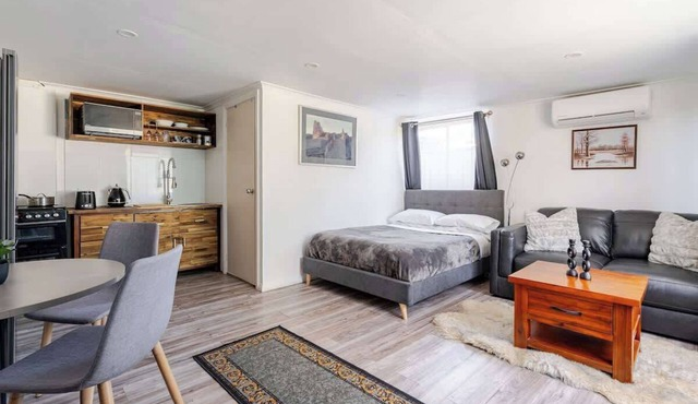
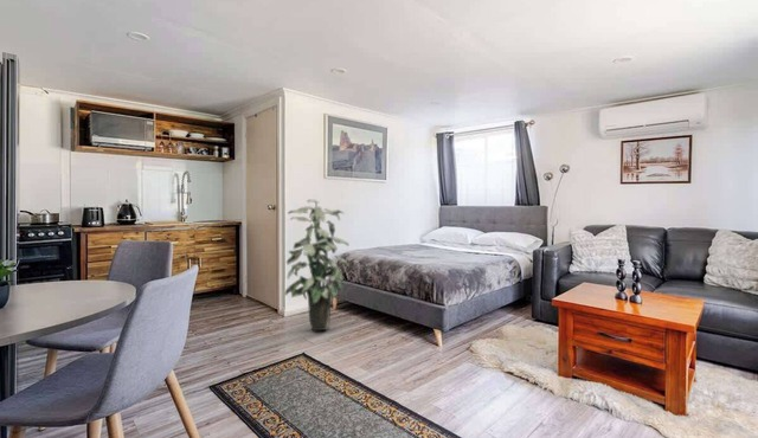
+ indoor plant (315, 264)
